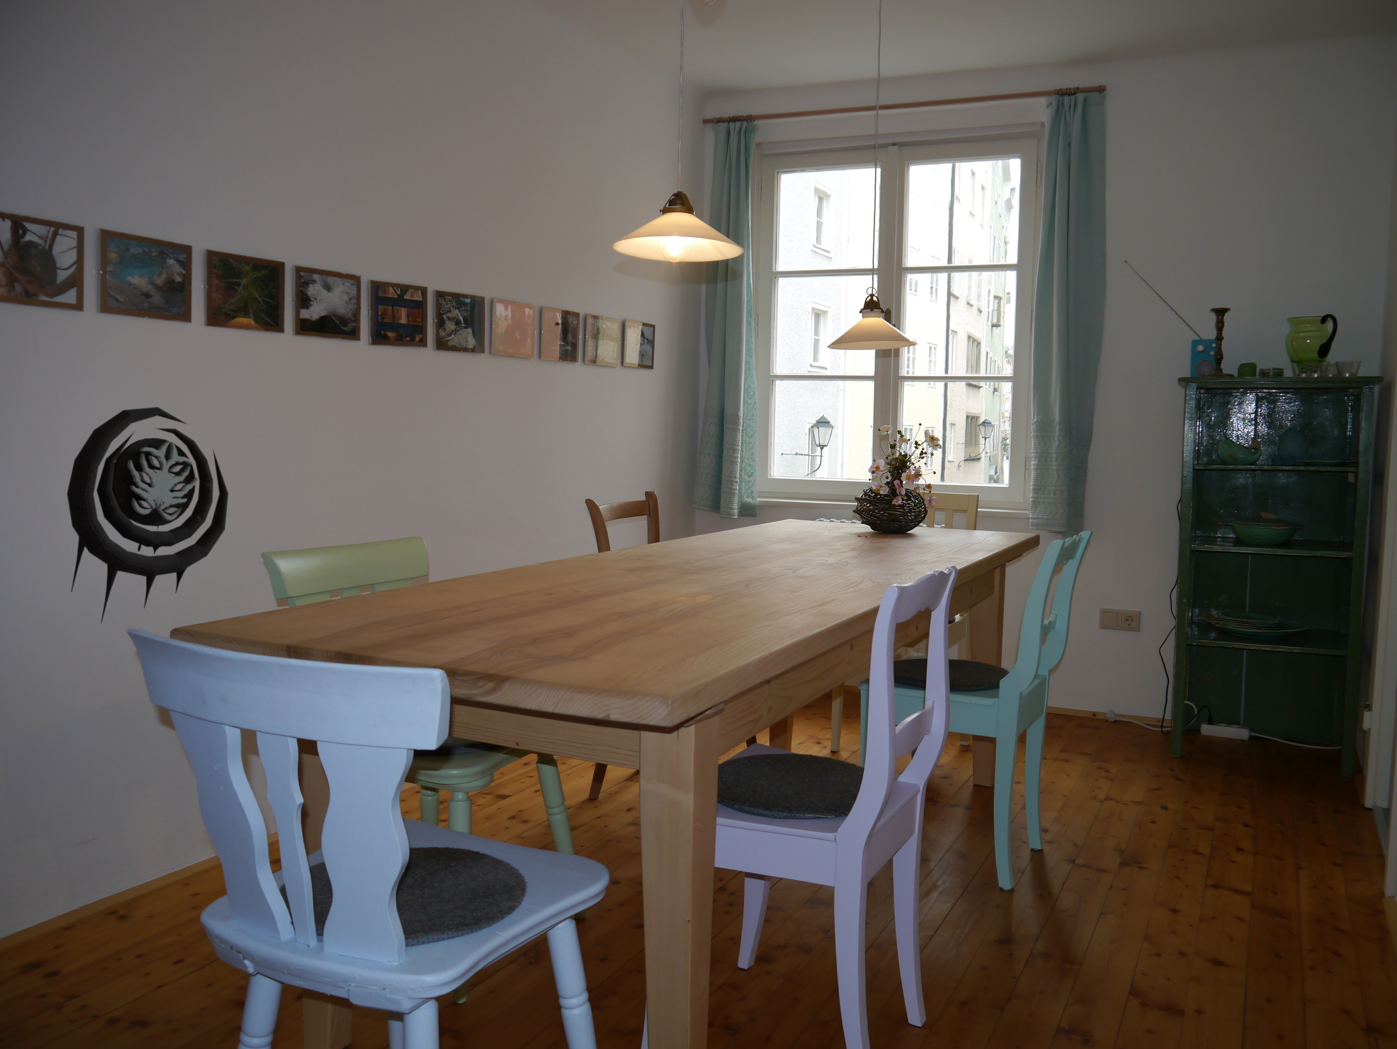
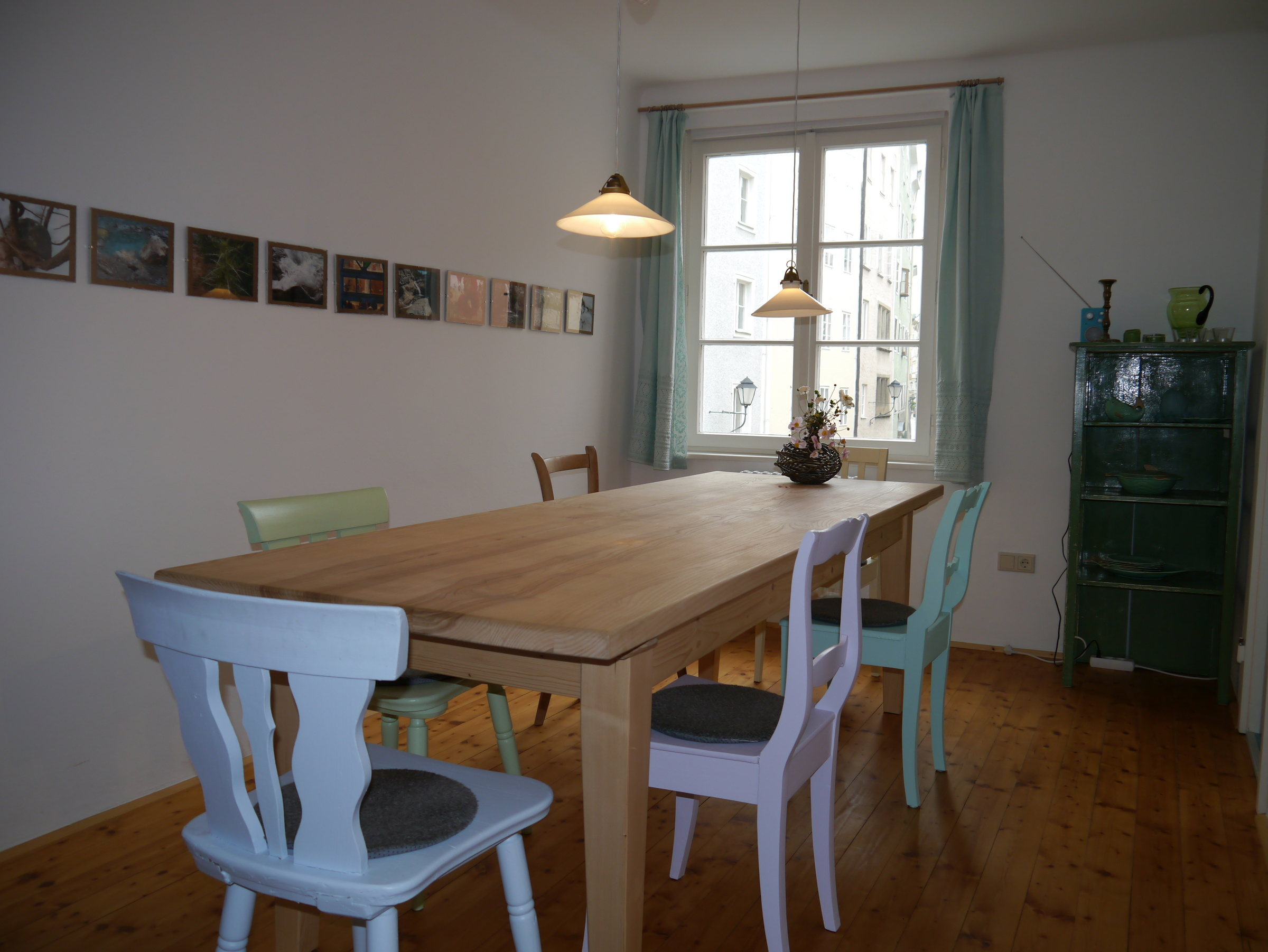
- wall ornament (154, 511)
